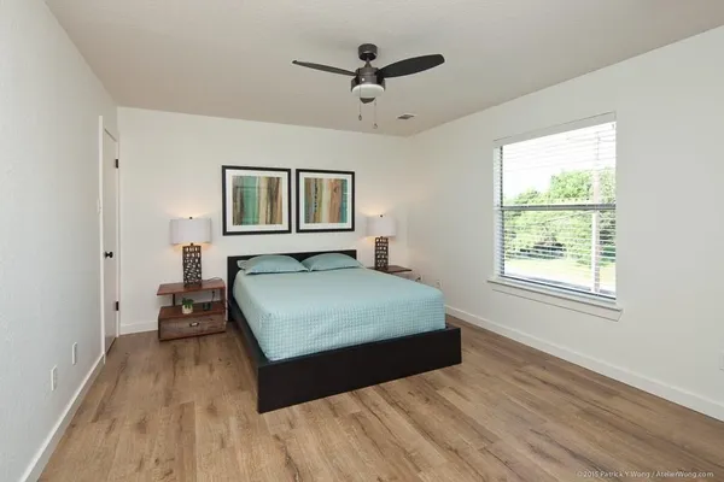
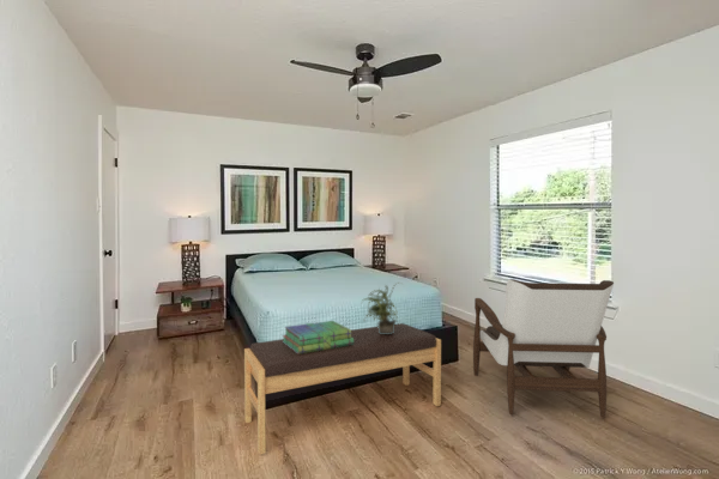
+ potted plant (382, 308)
+ armchair (538, 334)
+ bench (346, 375)
+ stack of books (316, 335)
